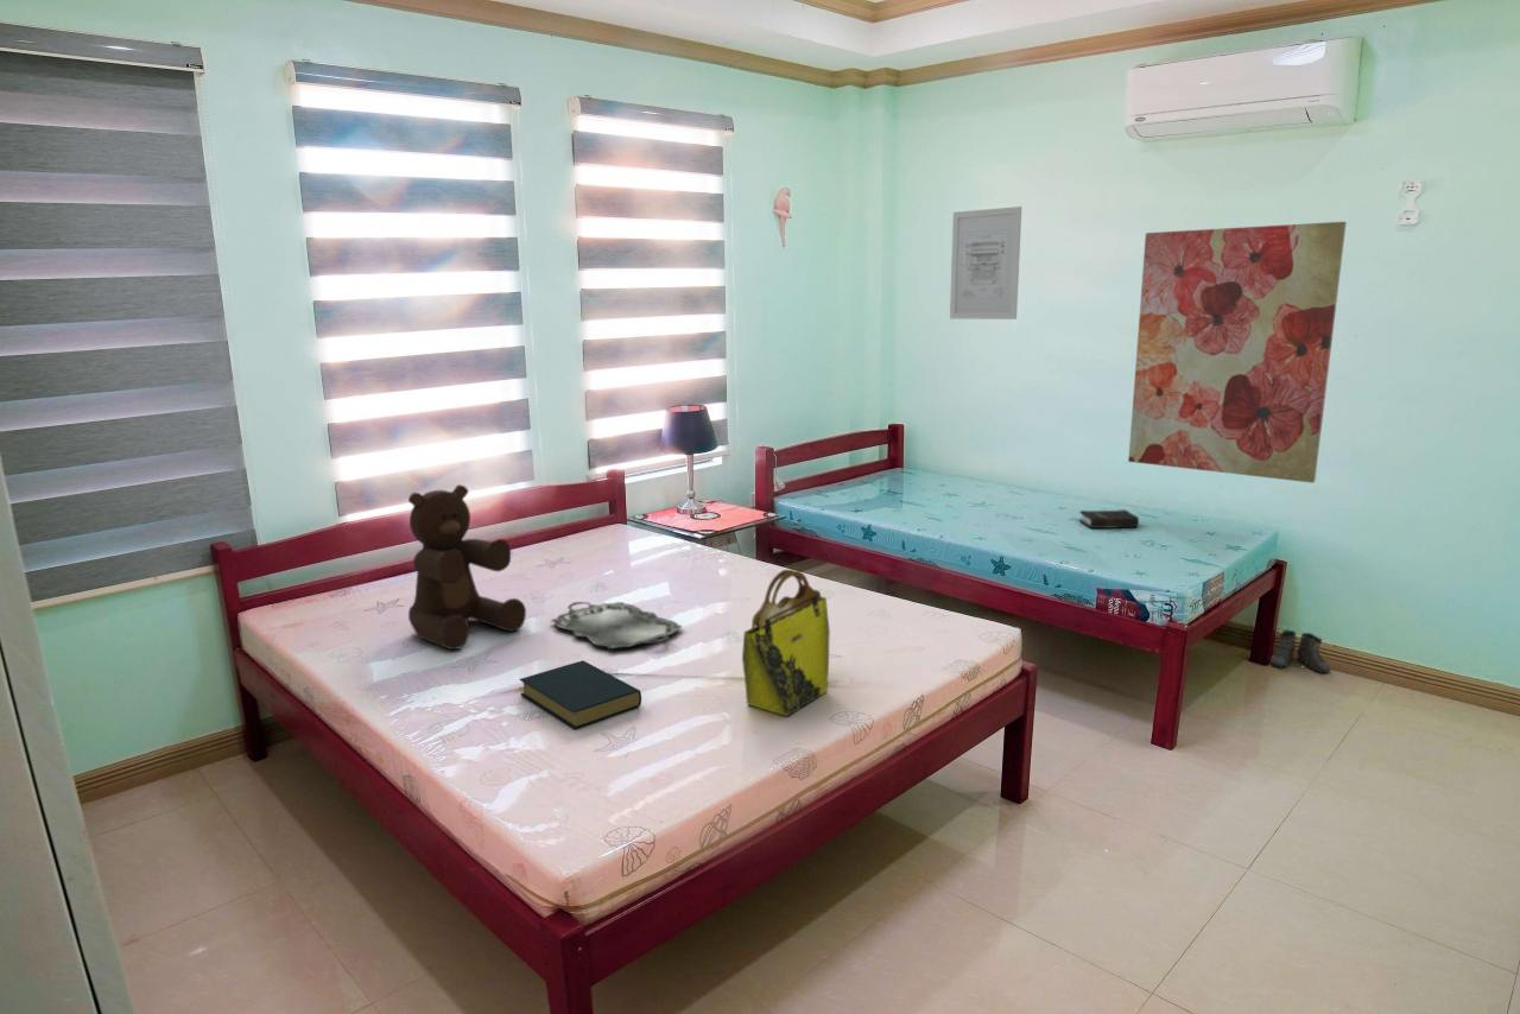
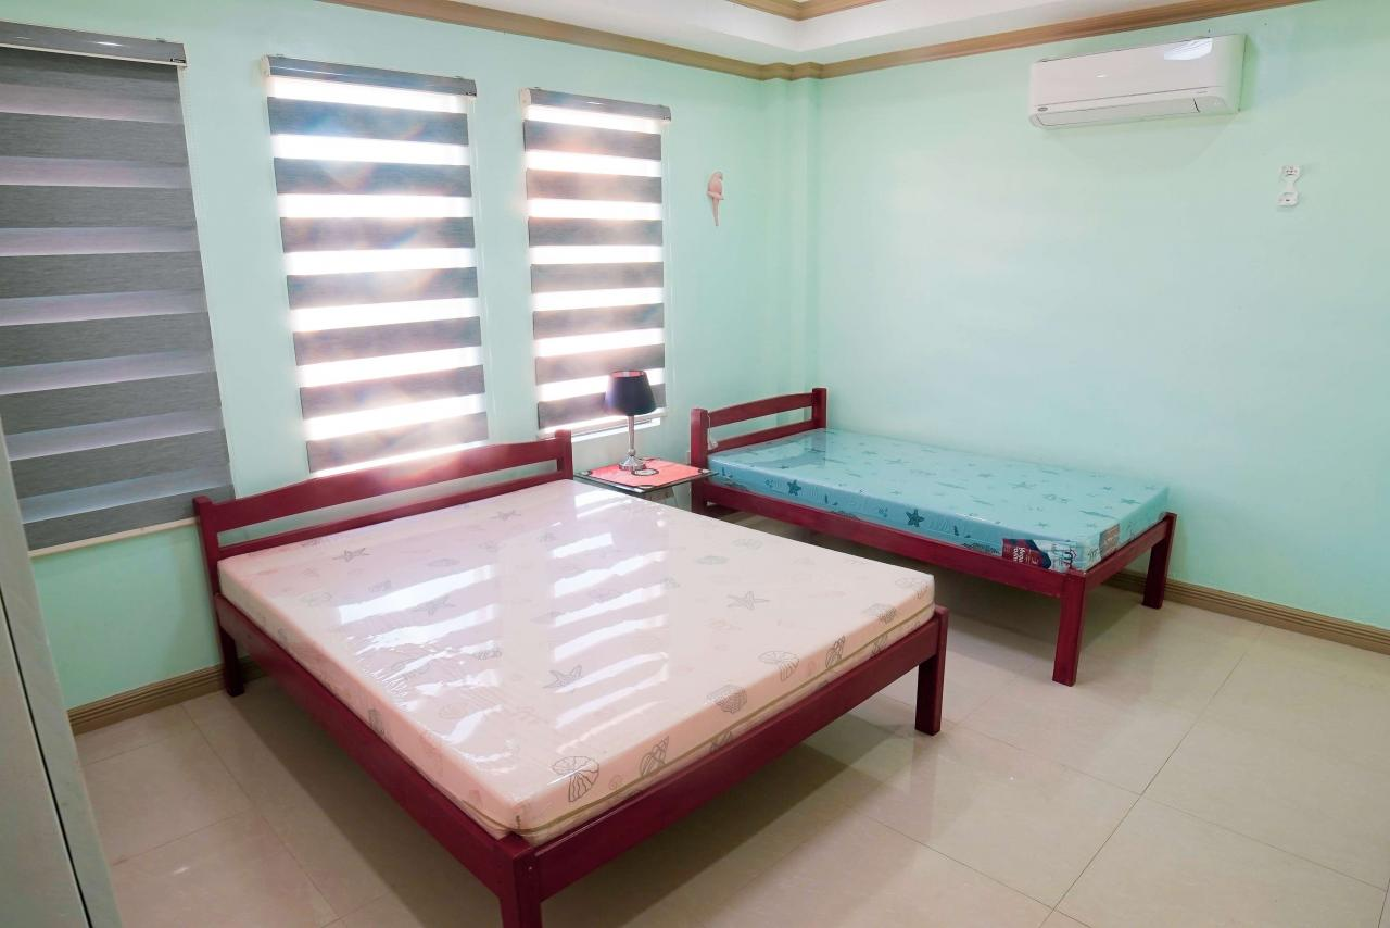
- tote bag (787, 635)
- teddy bear (456, 562)
- hardback book (580, 691)
- wall art (1227, 353)
- wall art (983, 265)
- boots (1298, 649)
- hardback book (1108, 519)
- serving tray (615, 623)
